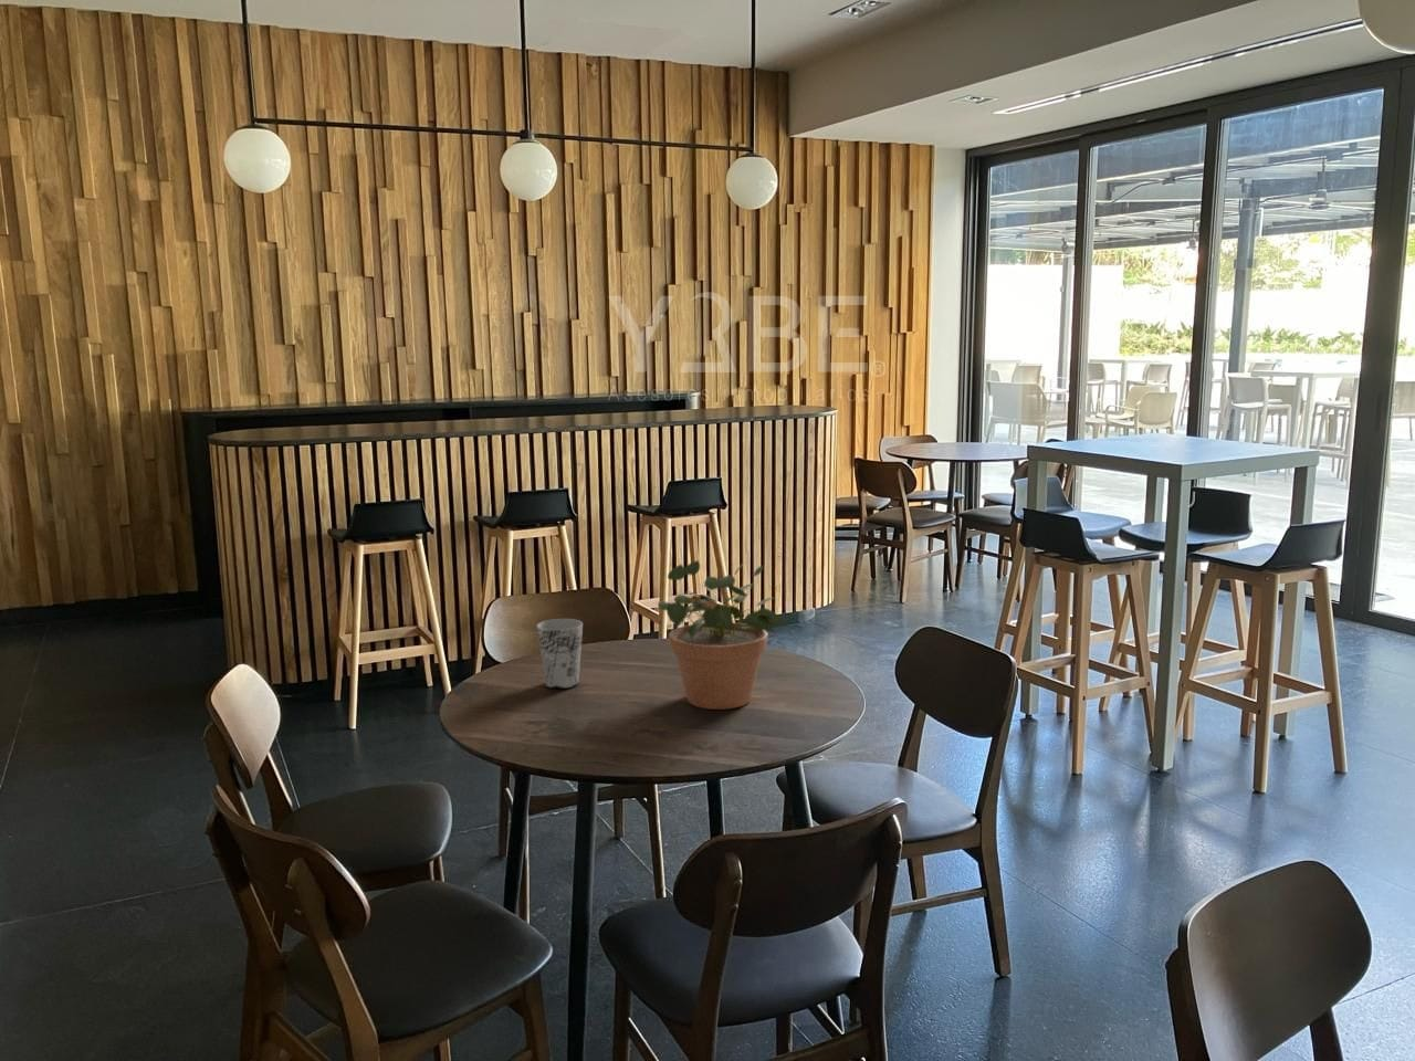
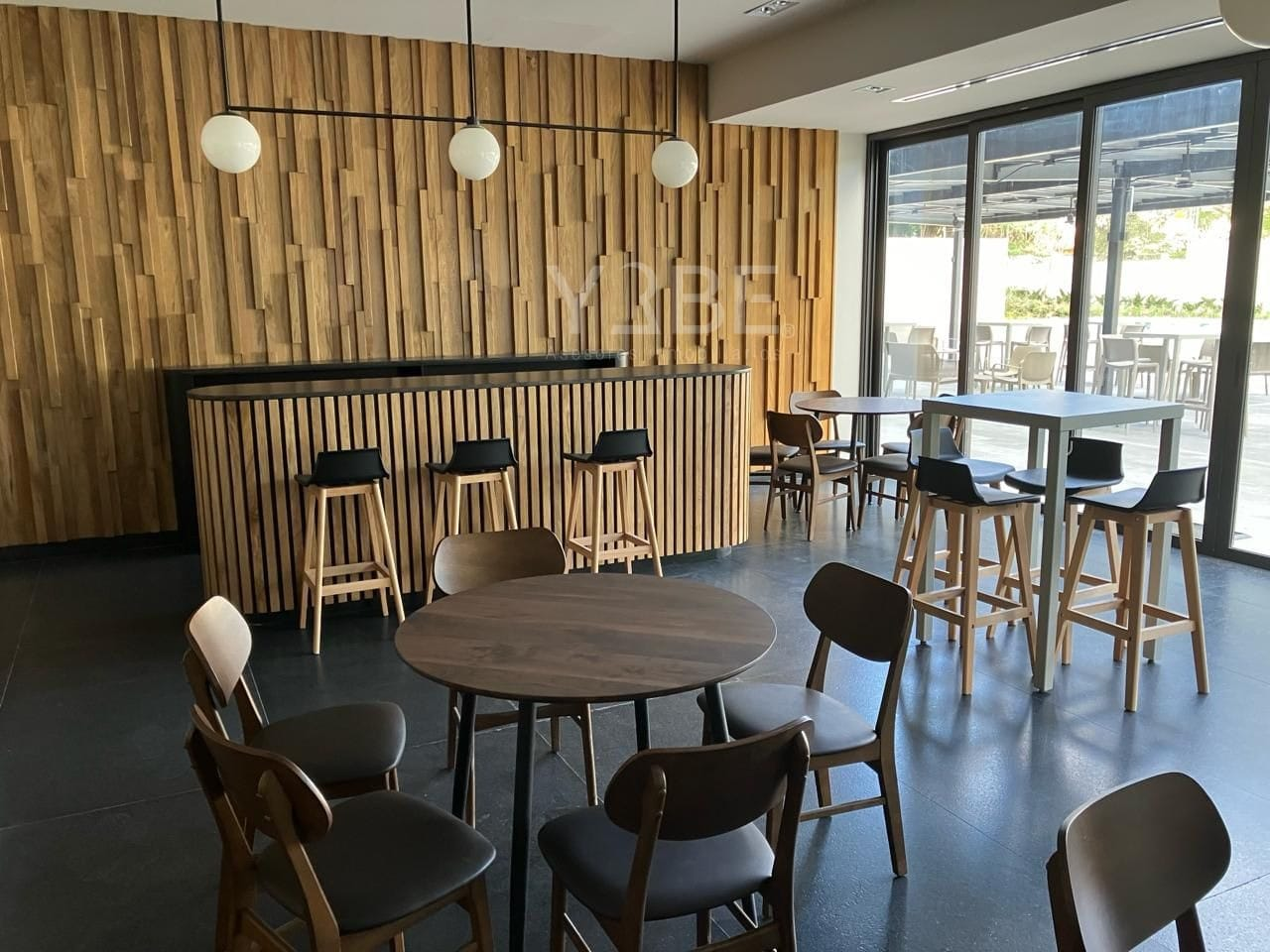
- potted plant (722, 636)
- cup (560, 654)
